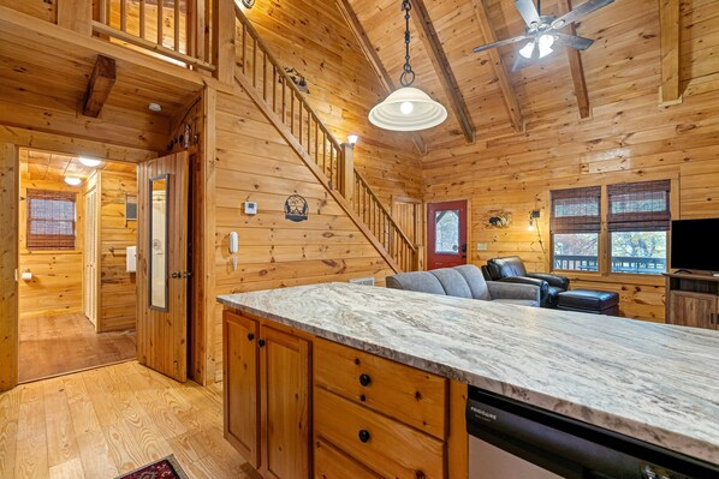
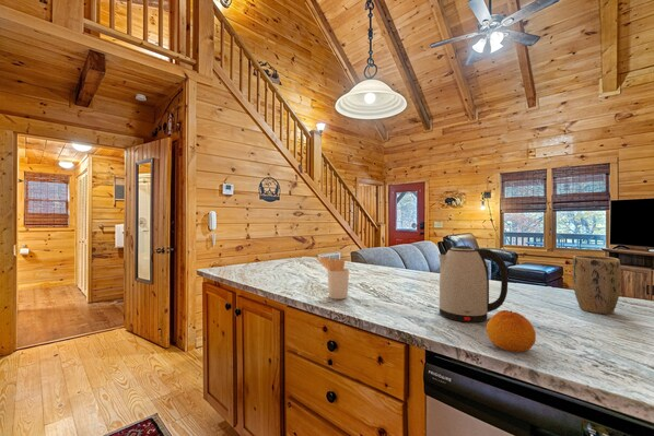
+ fruit (510, 329)
+ kettle (471, 280)
+ utensil holder (332, 275)
+ plant pot (595, 283)
